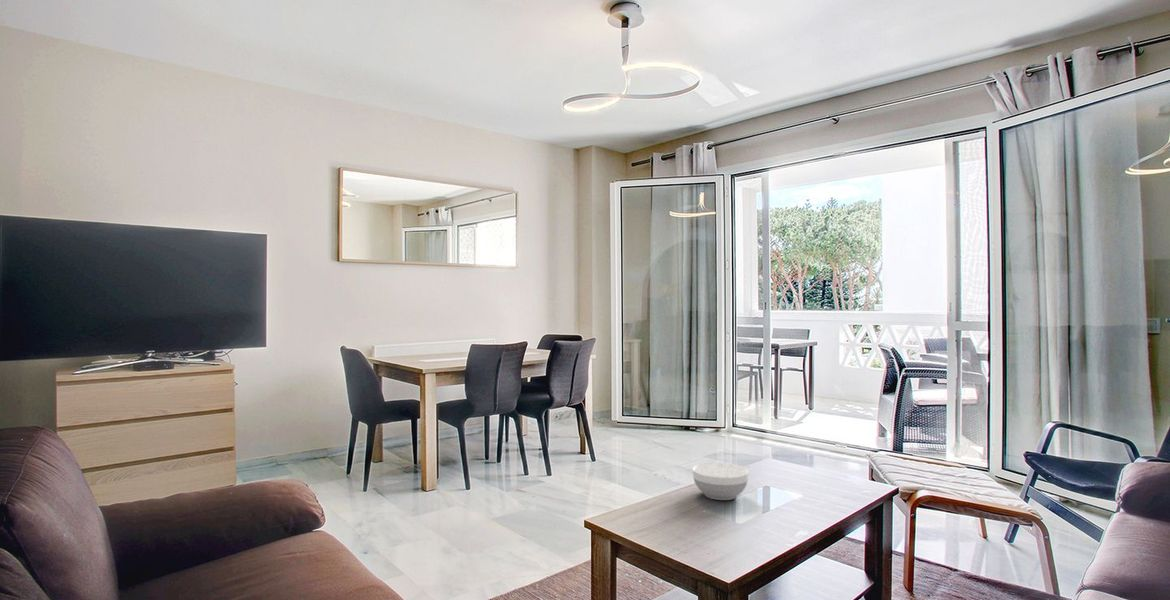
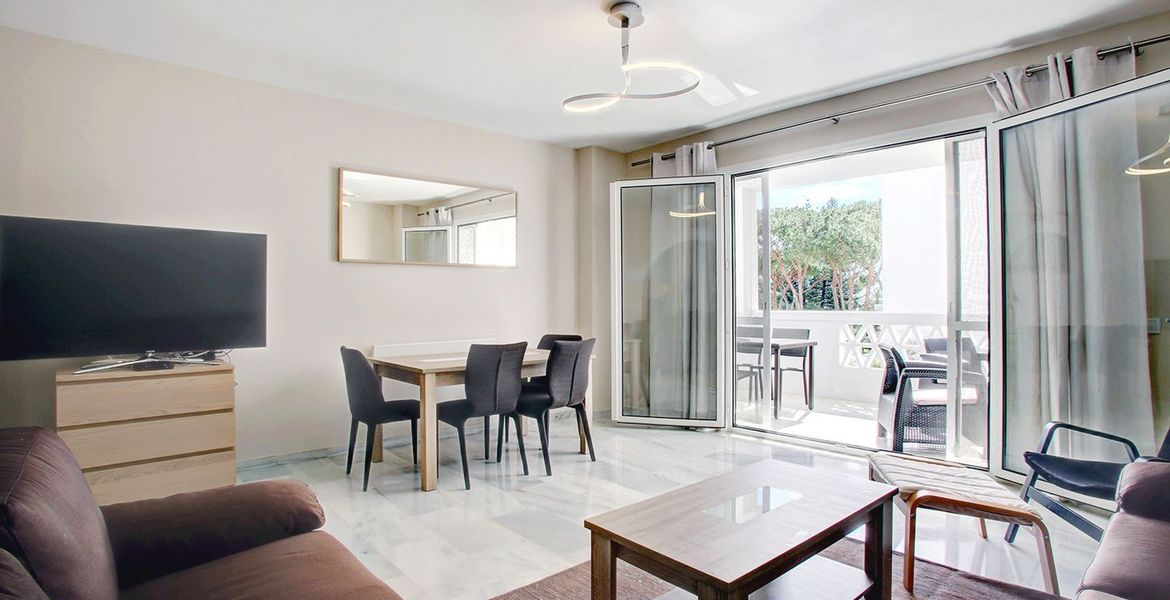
- bowl (720, 482)
